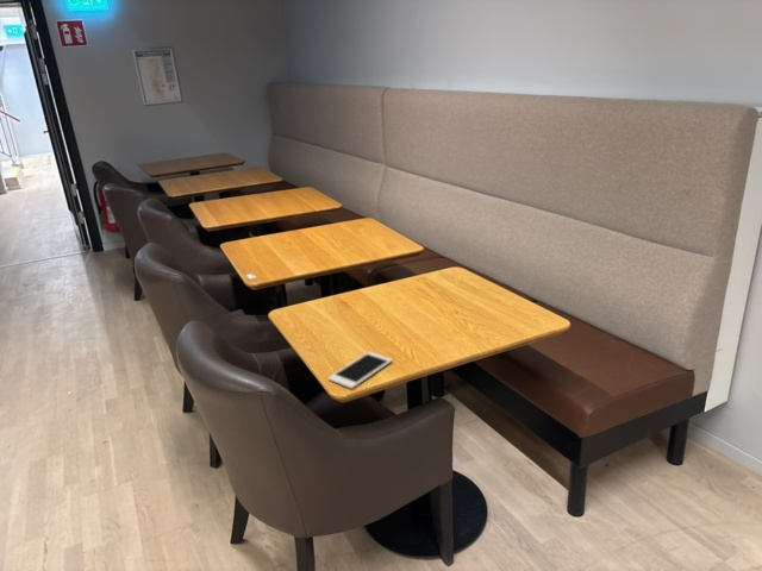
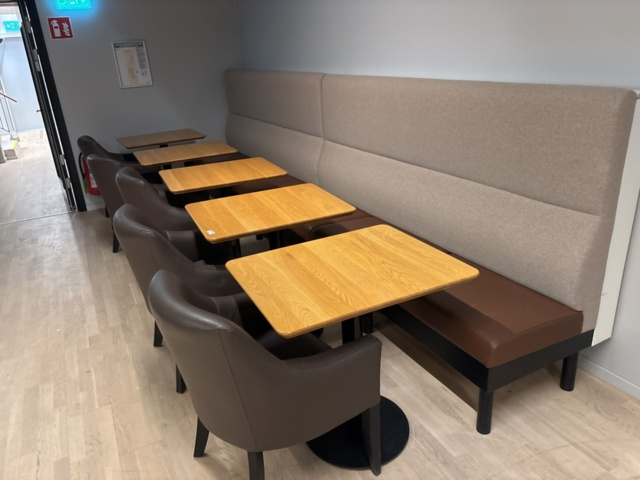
- cell phone (361, 369)
